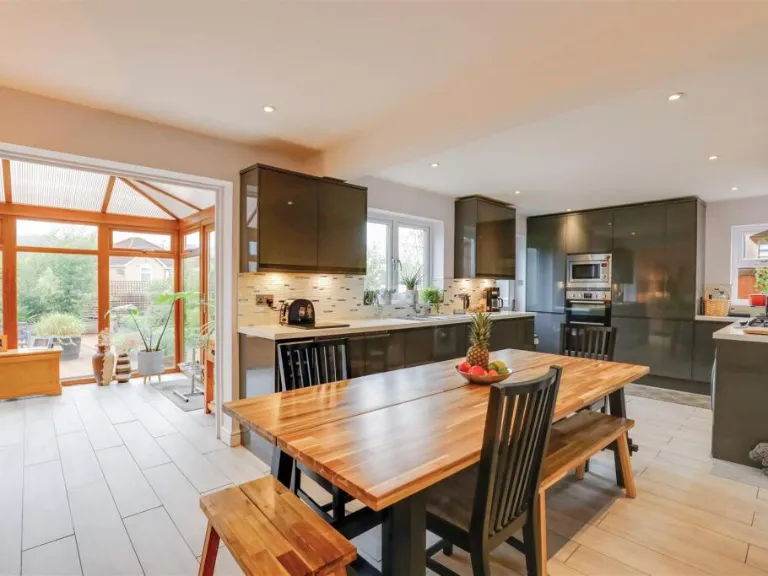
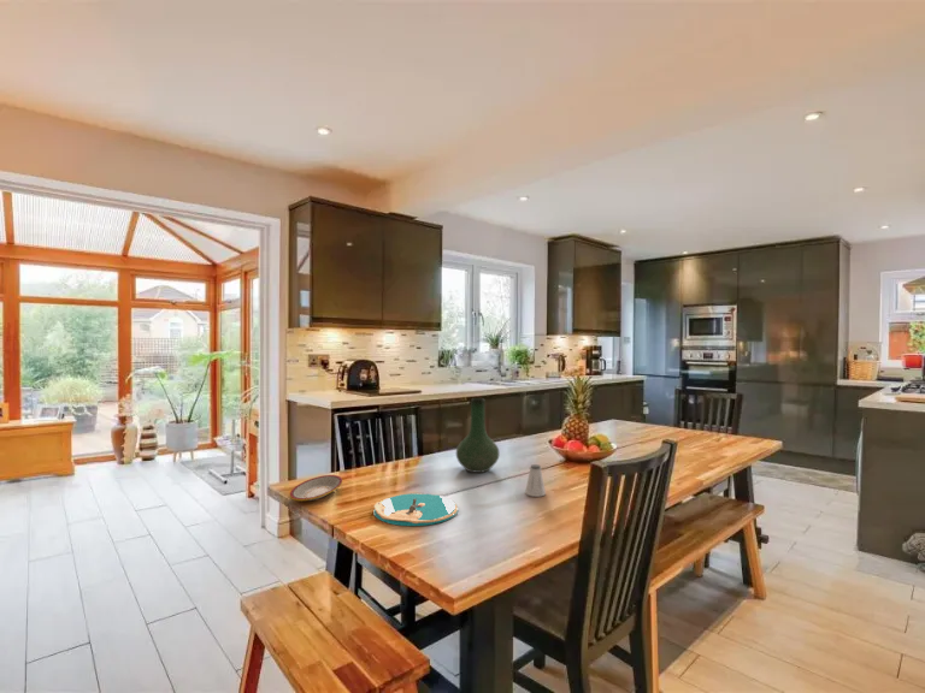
+ plate (416, 502)
+ plate (317, 490)
+ saltshaker (535, 479)
+ vase (477, 433)
